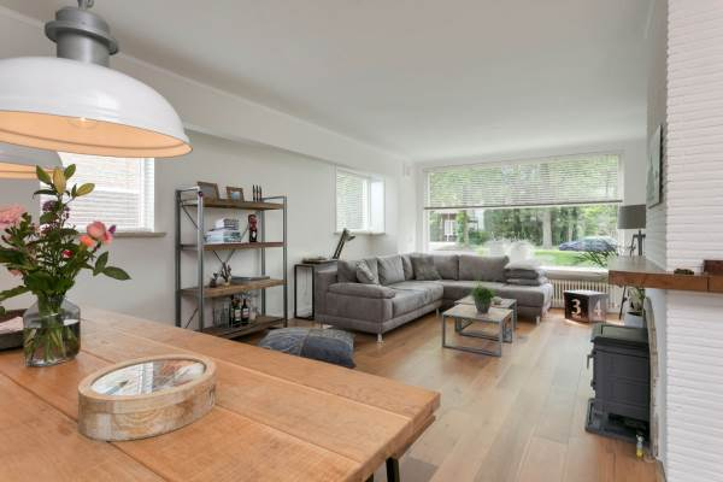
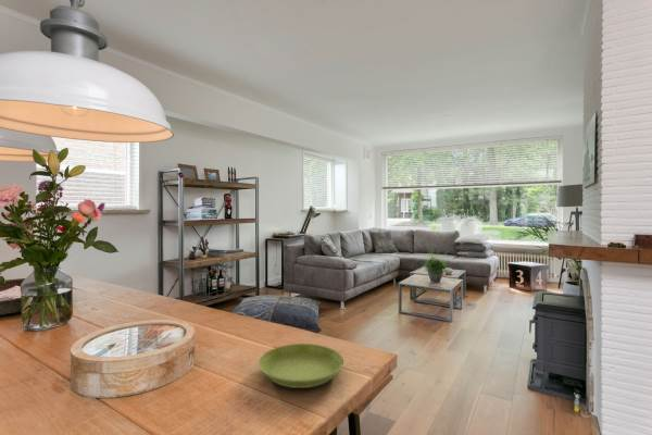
+ saucer (301, 365)
